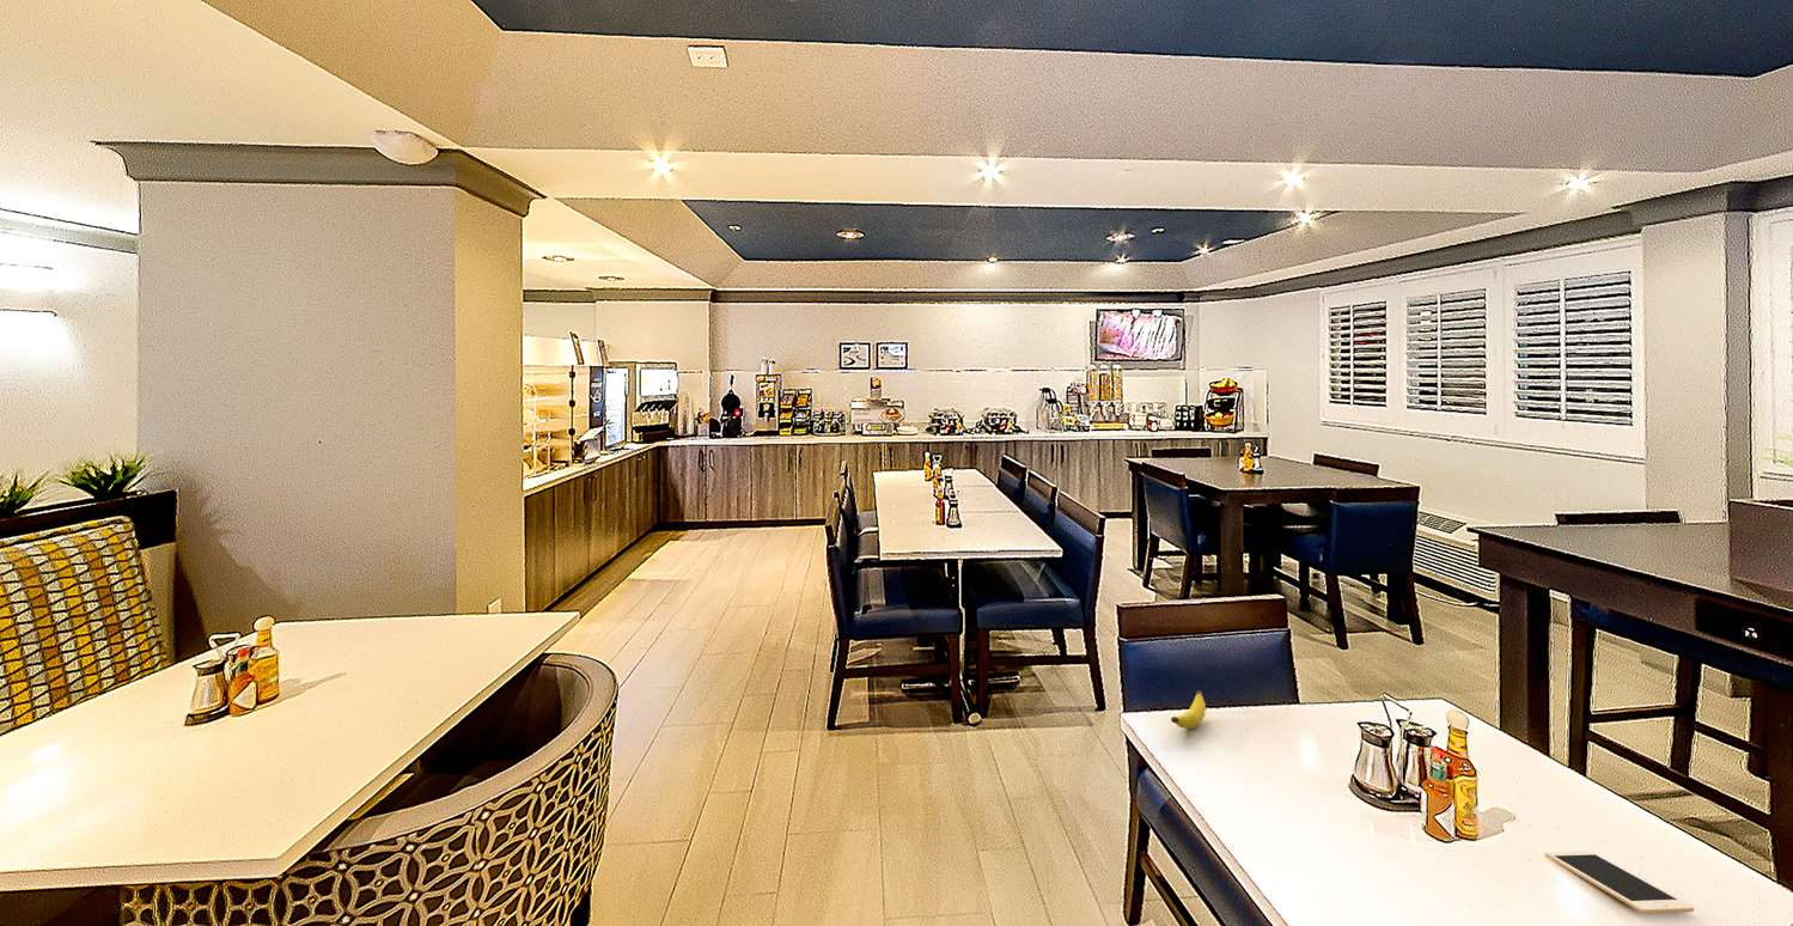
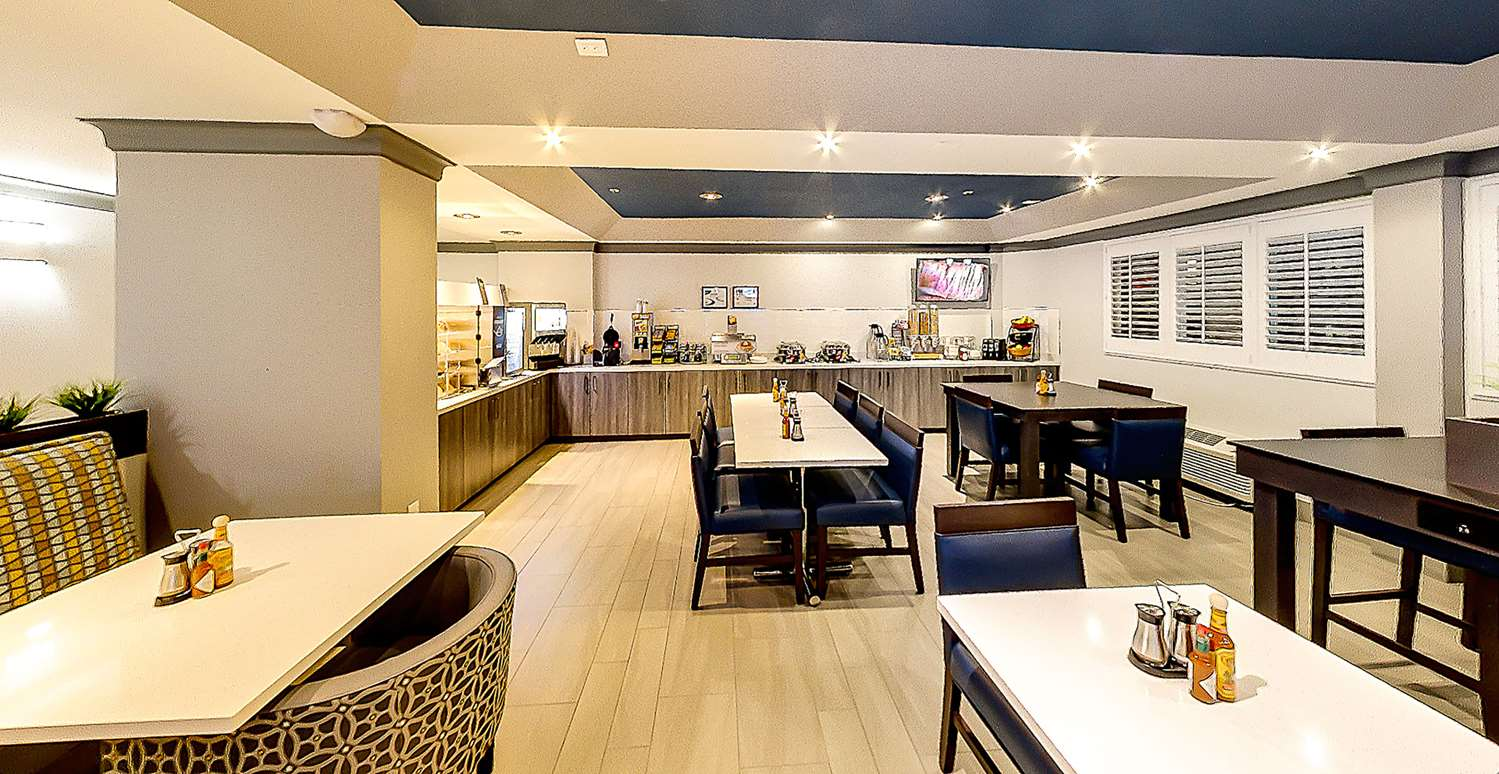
- banana (1193, 713)
- cell phone (1614, 879)
